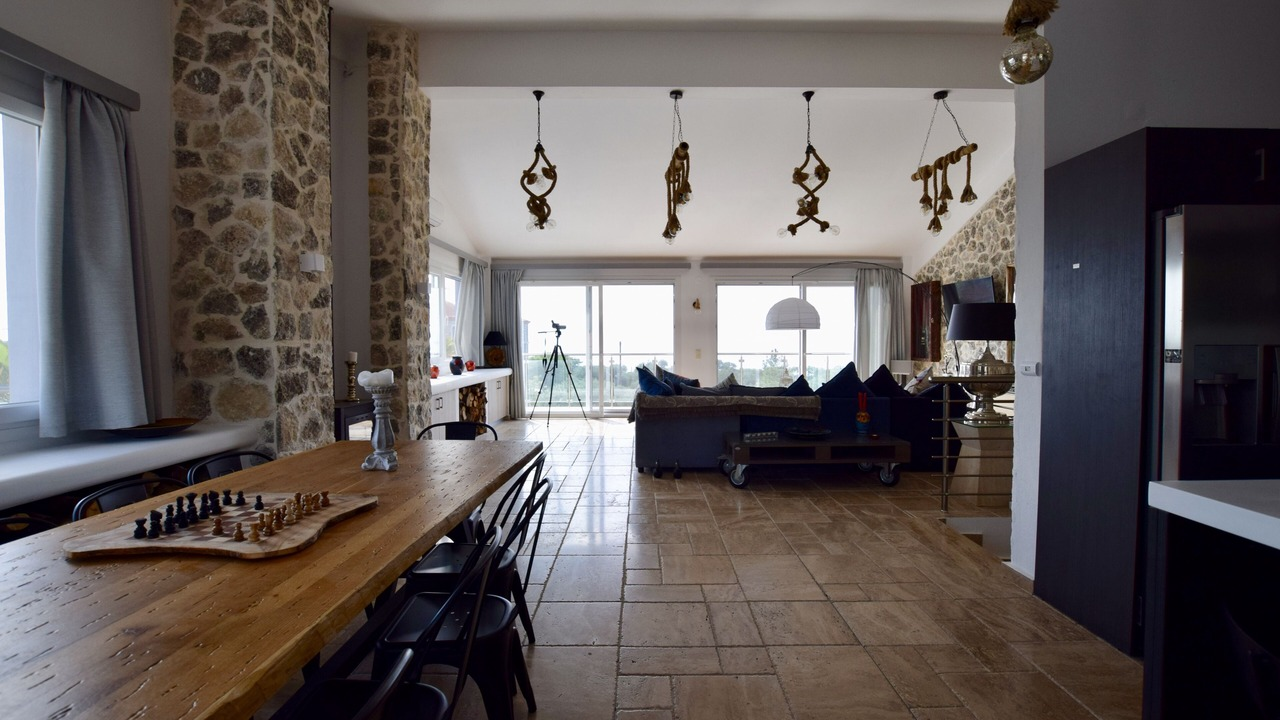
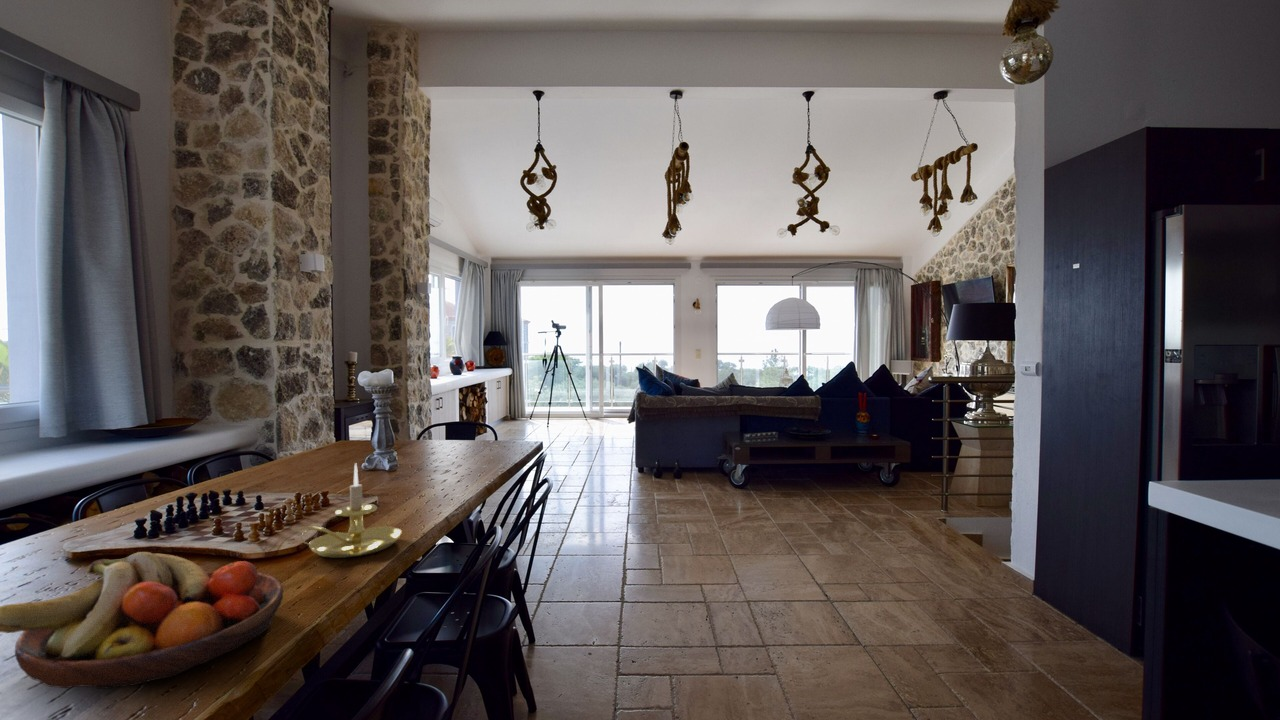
+ fruit bowl (161, 601)
+ candle holder (348, 506)
